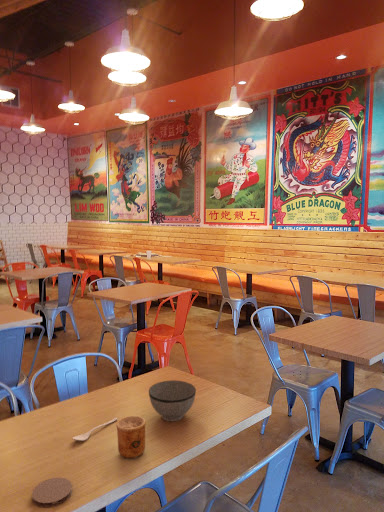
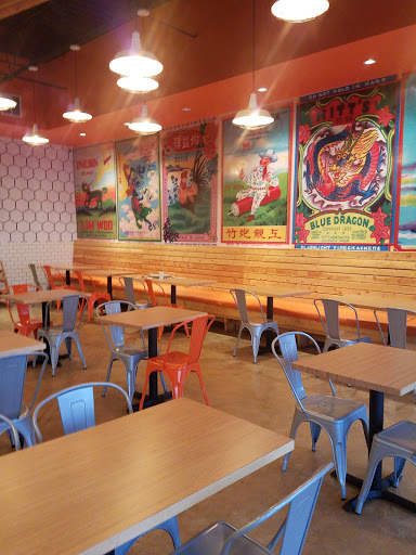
- cup (131, 436)
- spoon (96, 428)
- coaster (52, 492)
- bowl (172, 402)
